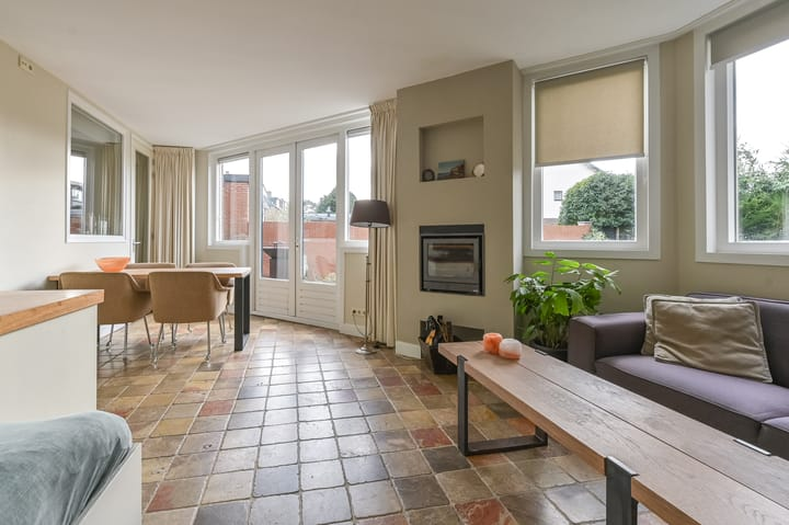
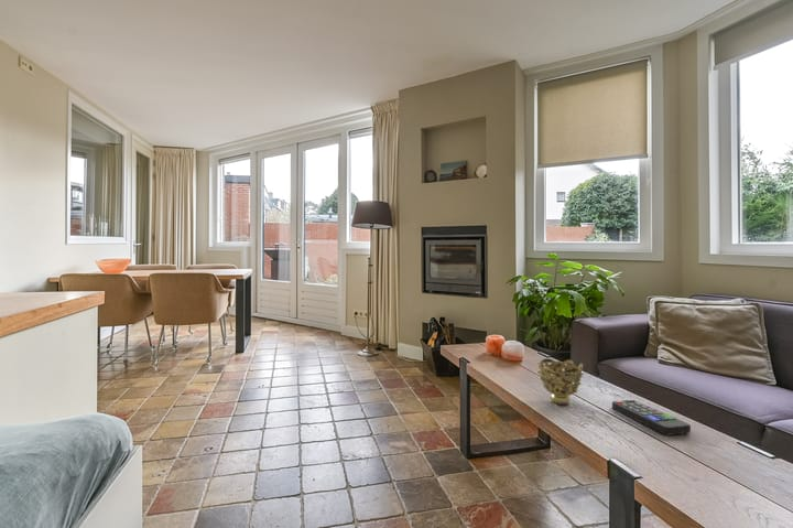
+ remote control (648, 414)
+ decorative bowl (560, 381)
